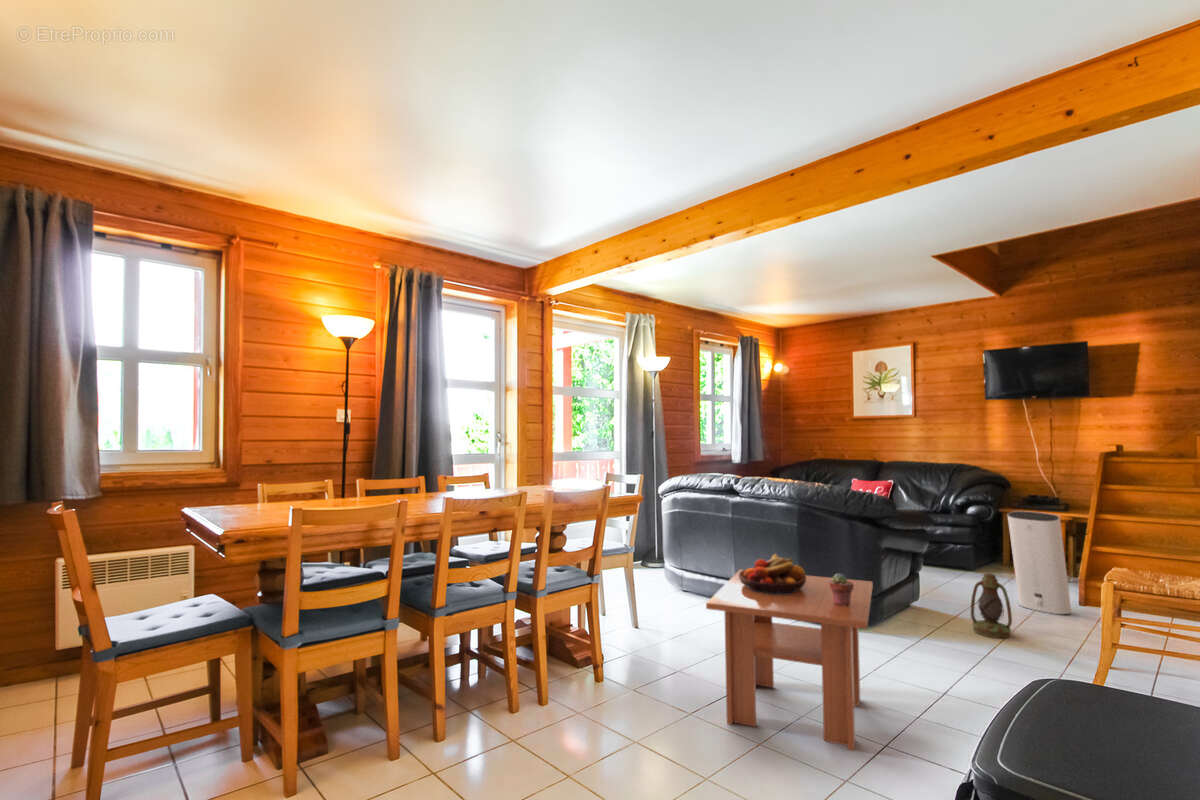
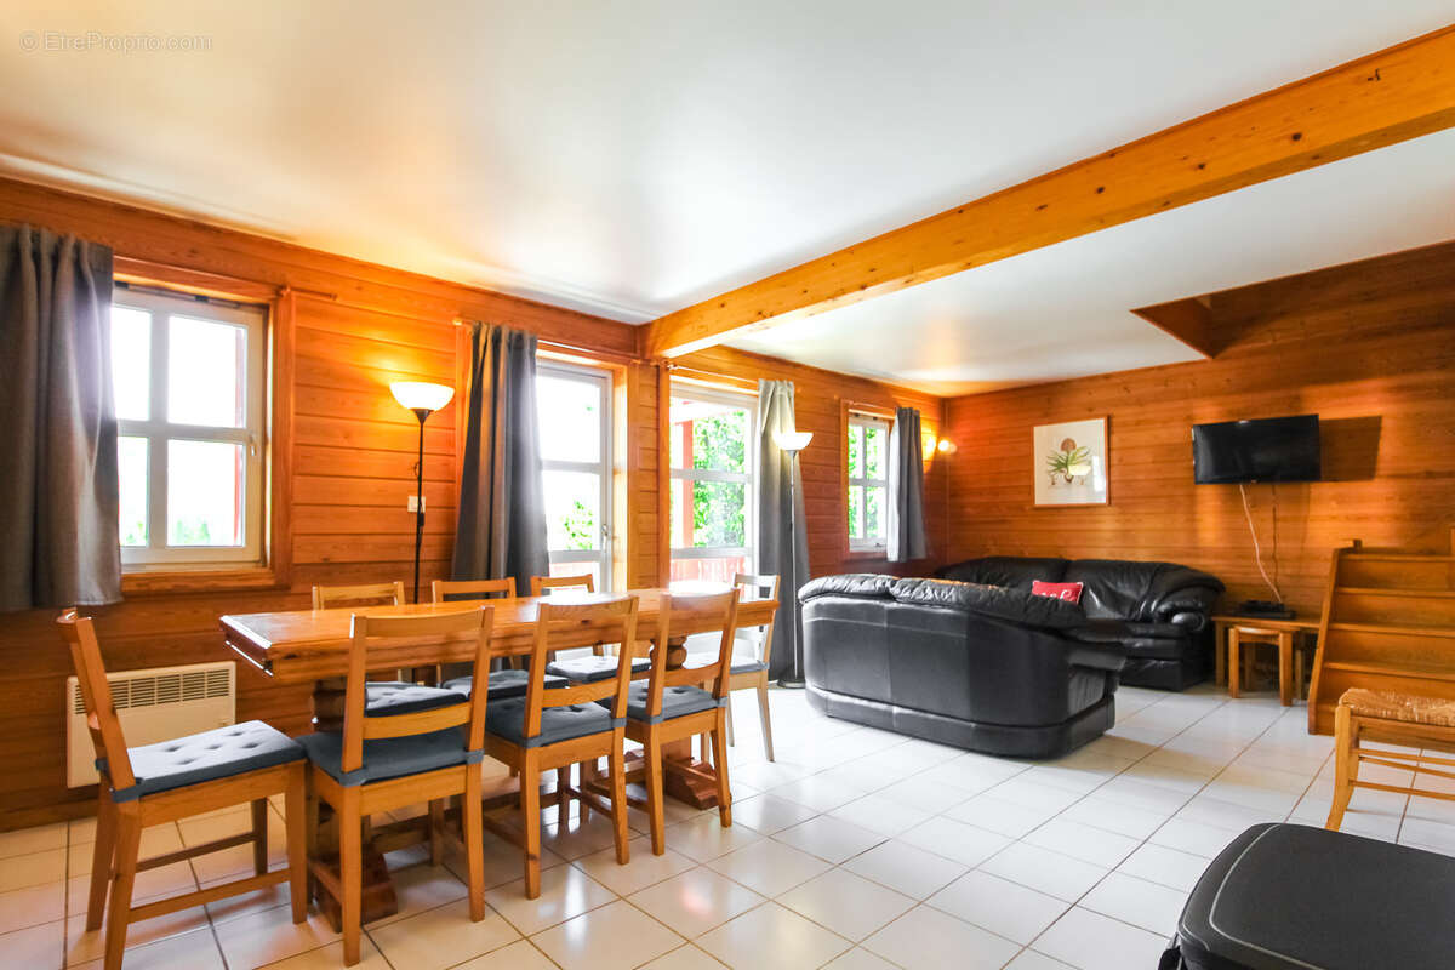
- coffee table (795, 651)
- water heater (1038, 561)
- lantern (990, 603)
- potted succulent (841, 587)
- fruit bowl (771, 571)
